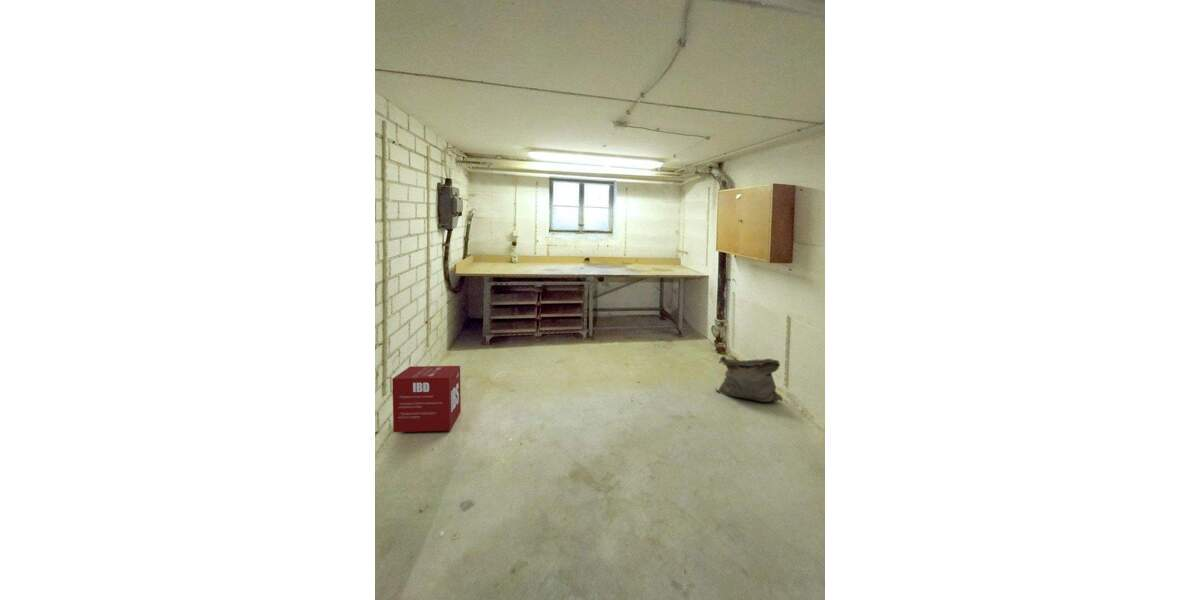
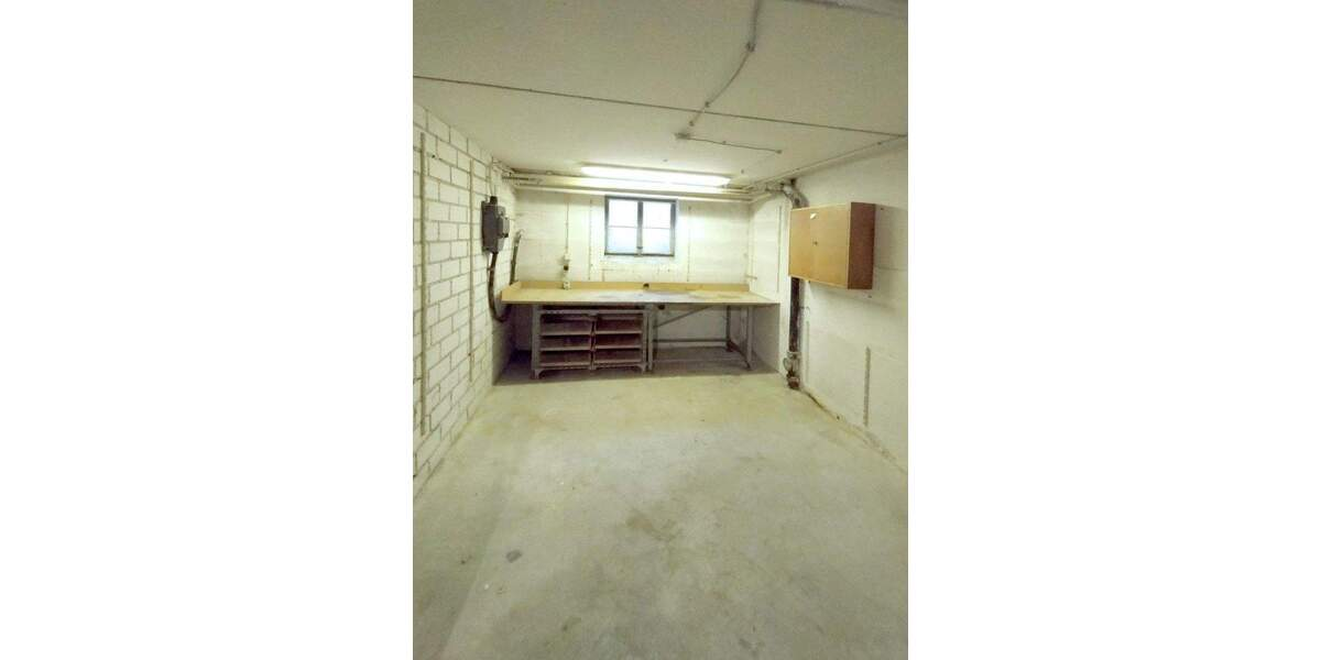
- product box (428, 396)
- bag (748, 377)
